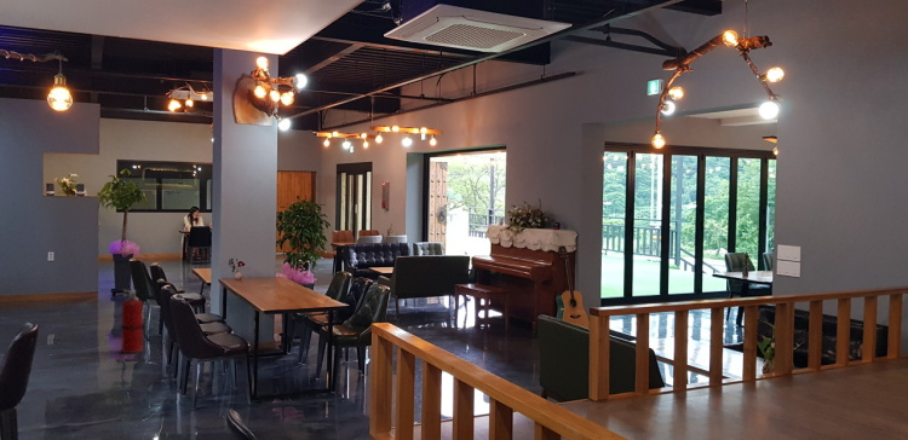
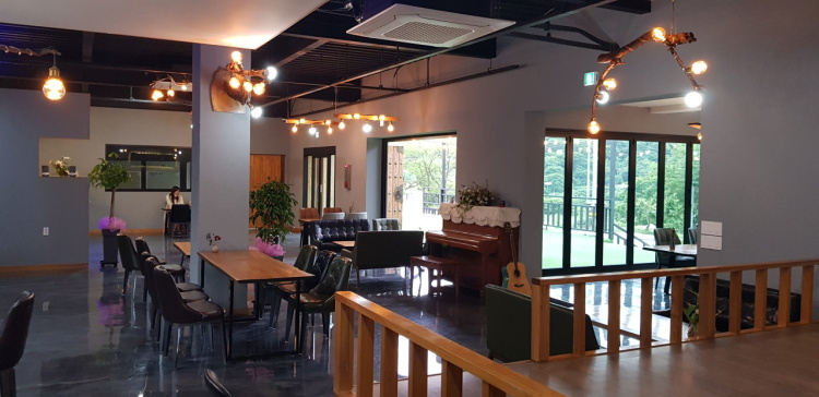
- fire extinguisher (136, 320)
